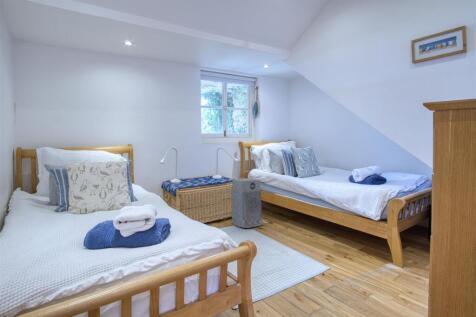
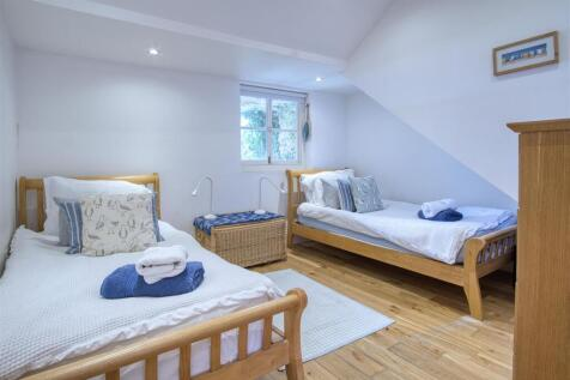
- air purifier (245, 201)
